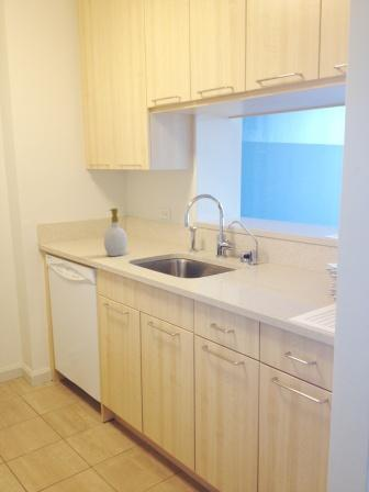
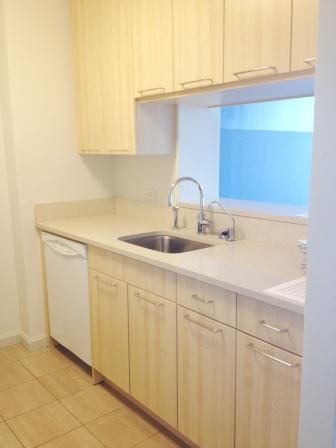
- soap bottle (114, 232)
